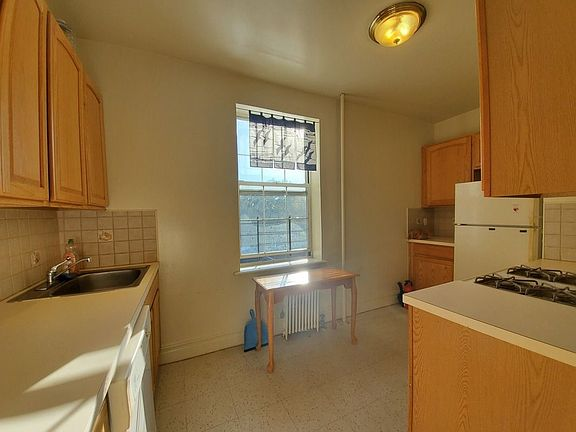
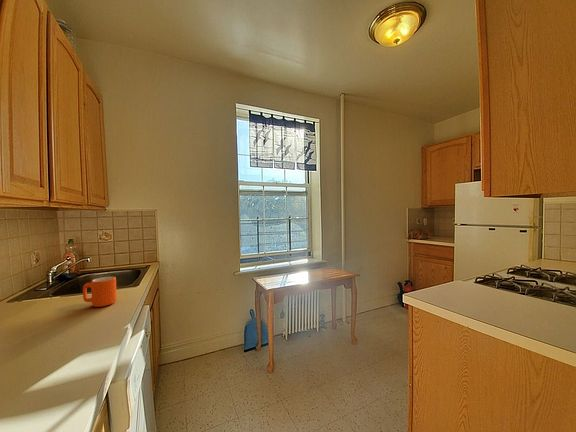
+ mug (100, 292)
